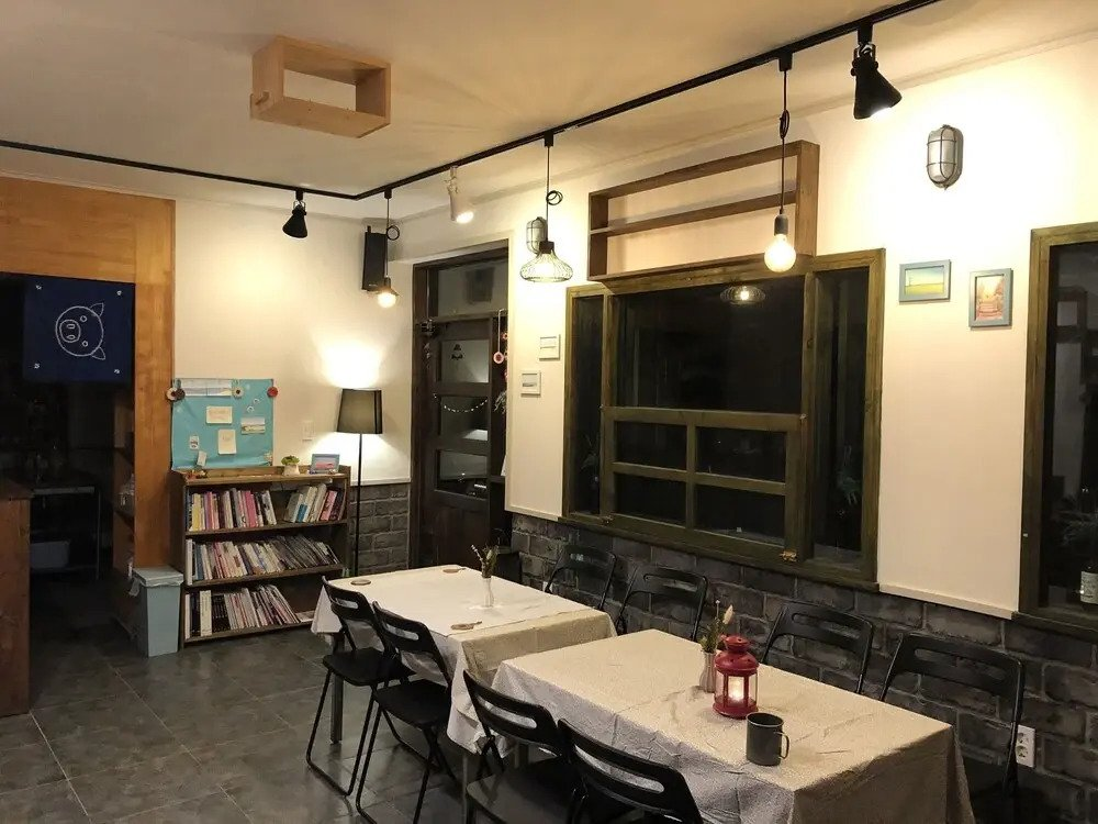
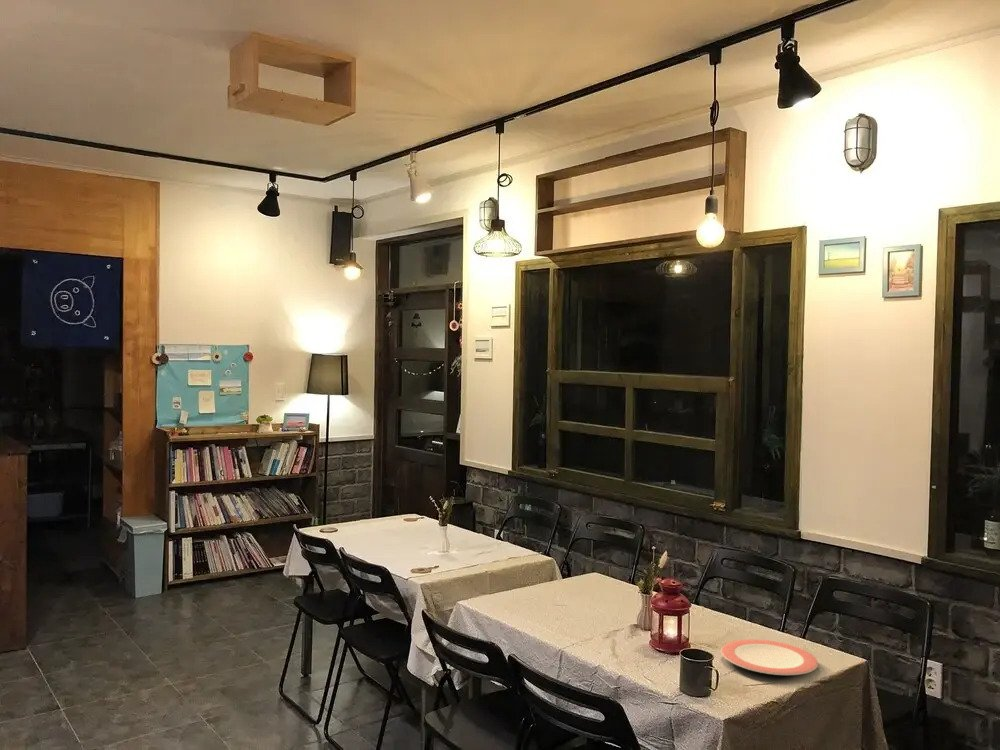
+ plate (768, 658)
